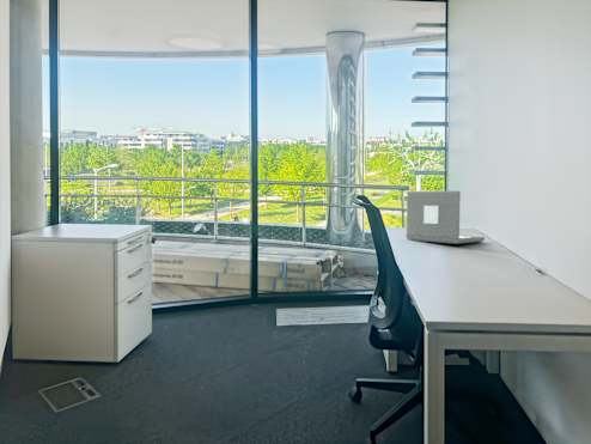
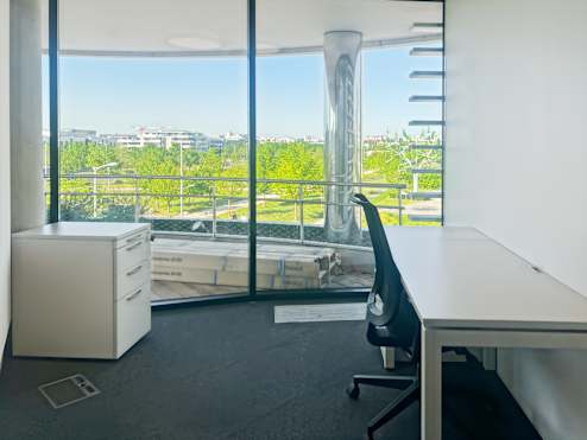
- laptop (444, 215)
